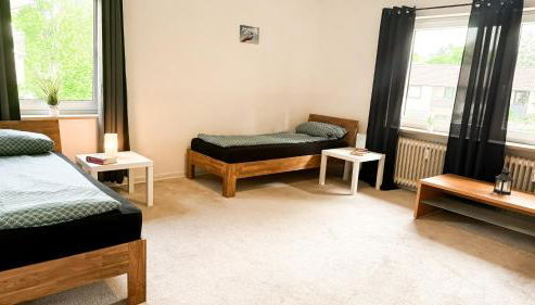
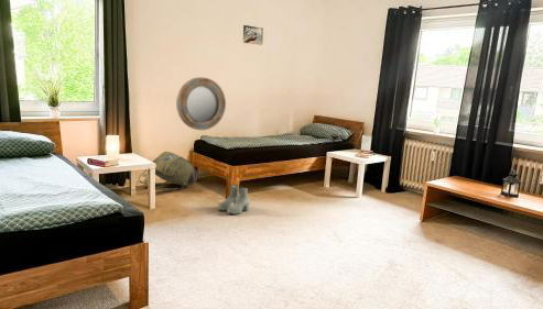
+ home mirror (202, 103)
+ backpack (167, 170)
+ boots (235, 198)
